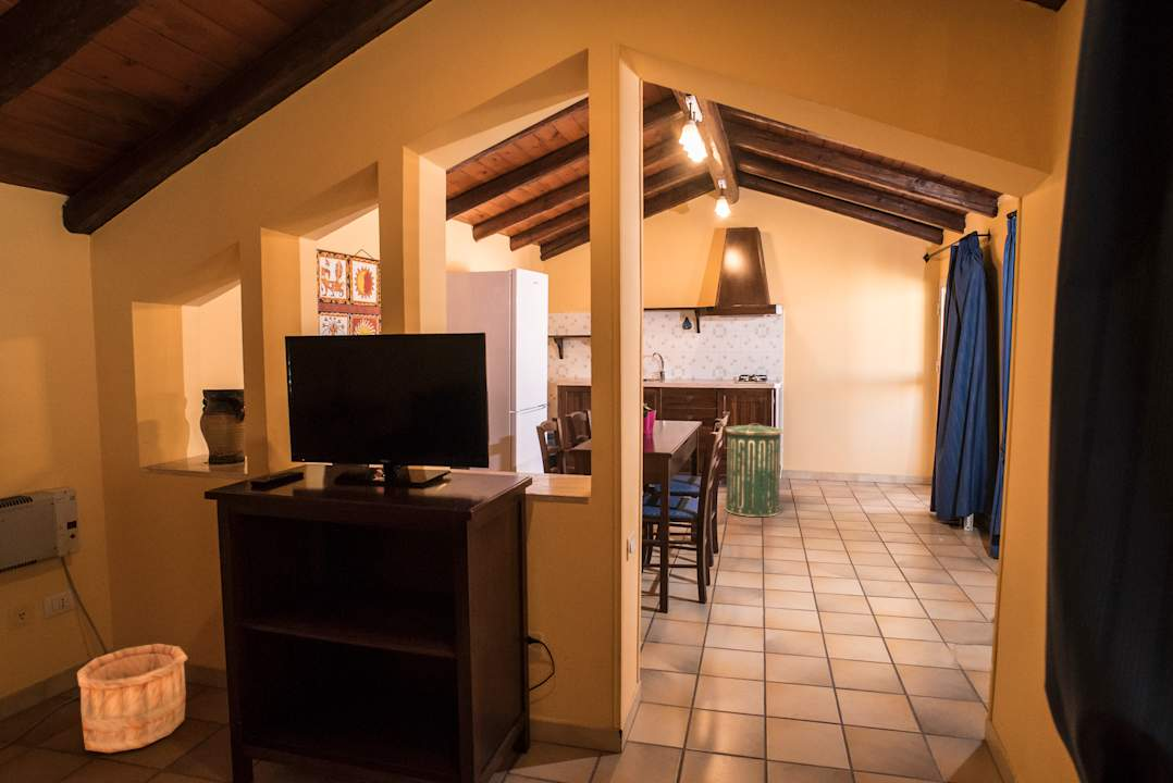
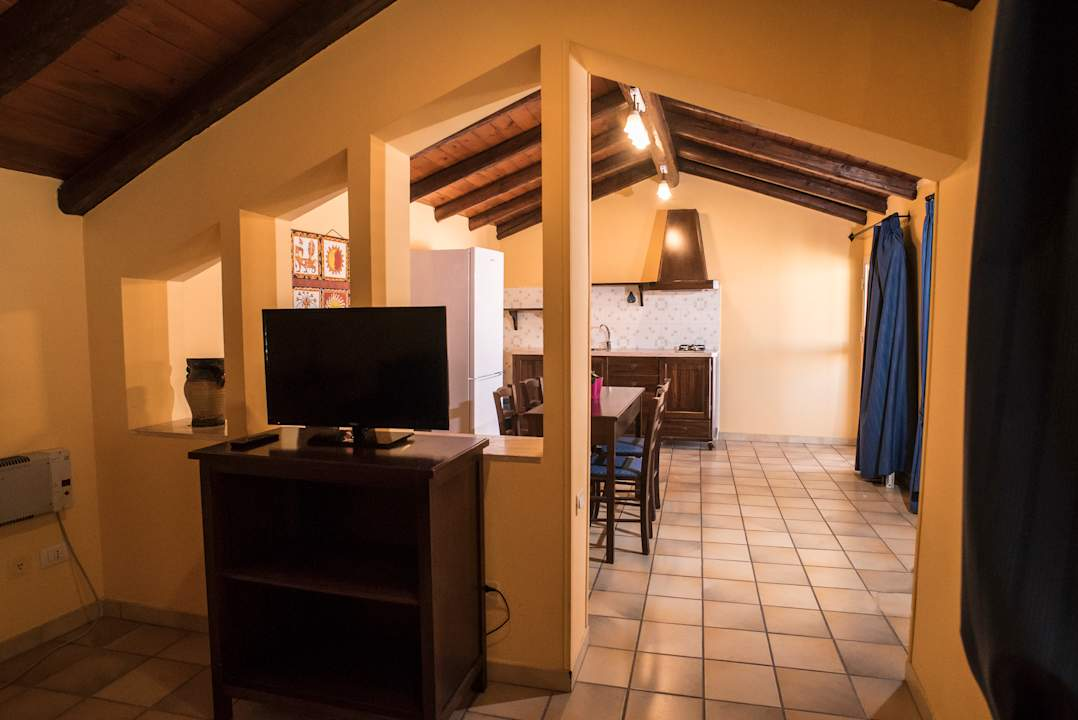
- trash can (753, 467)
- wooden bucket (133, 696)
